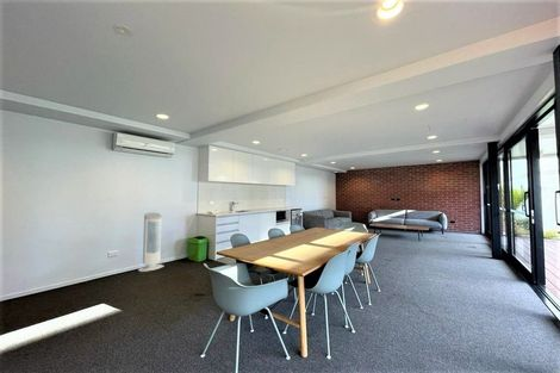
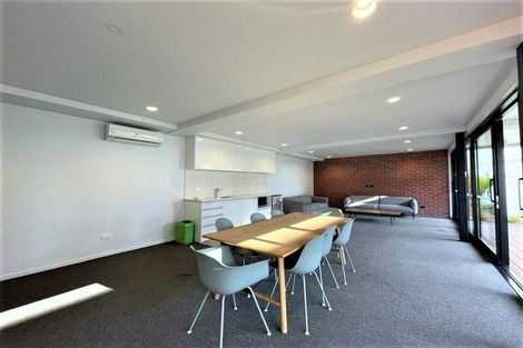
- air purifier (151, 240)
